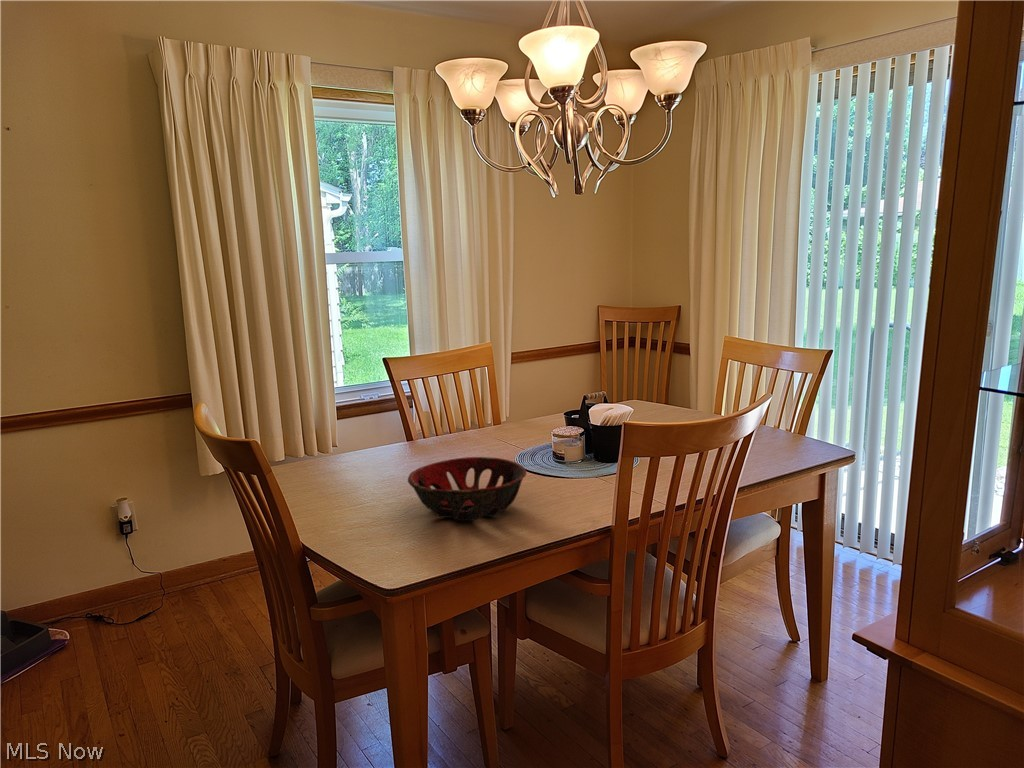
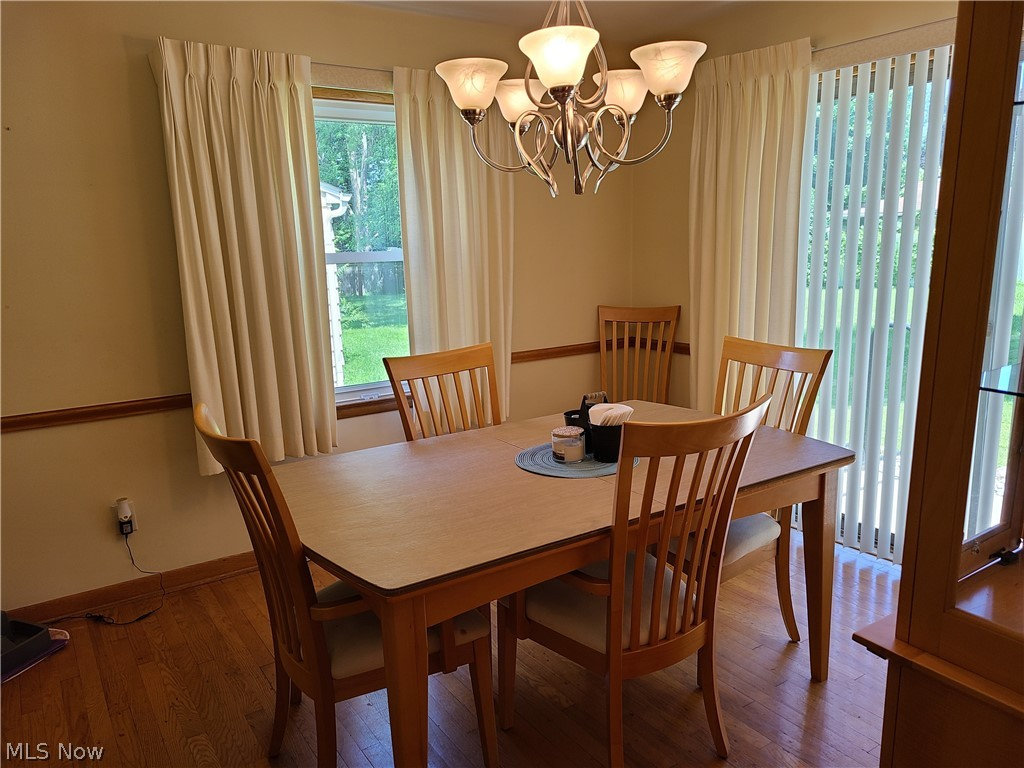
- decorative bowl (467, 490)
